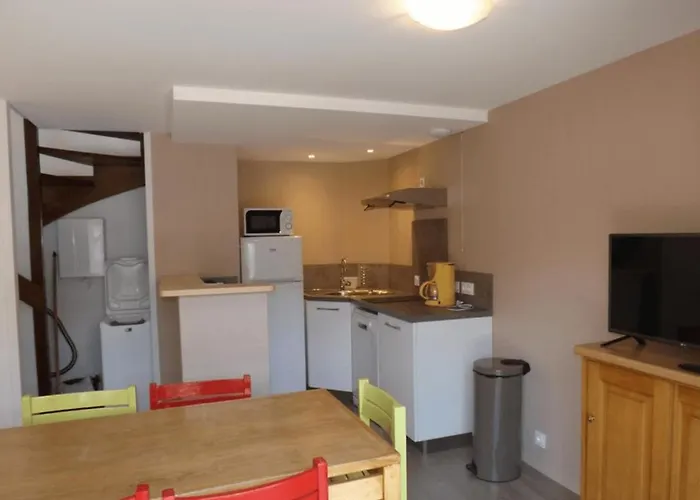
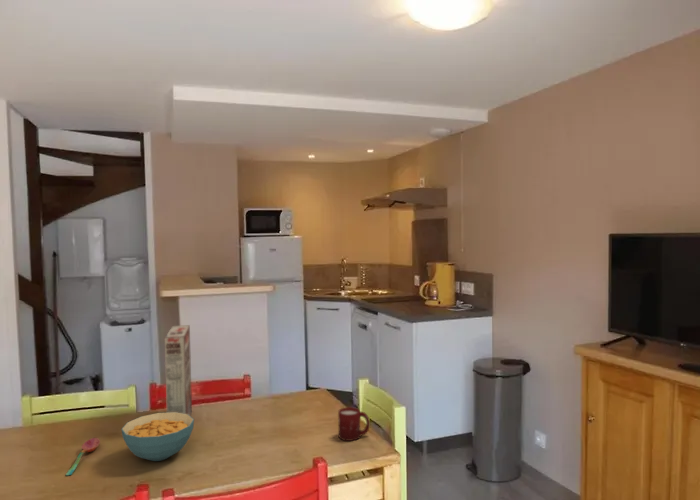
+ soupspoon (81, 455)
+ cup (354, 423)
+ cereal bowl (159, 440)
+ cereal box (179, 376)
